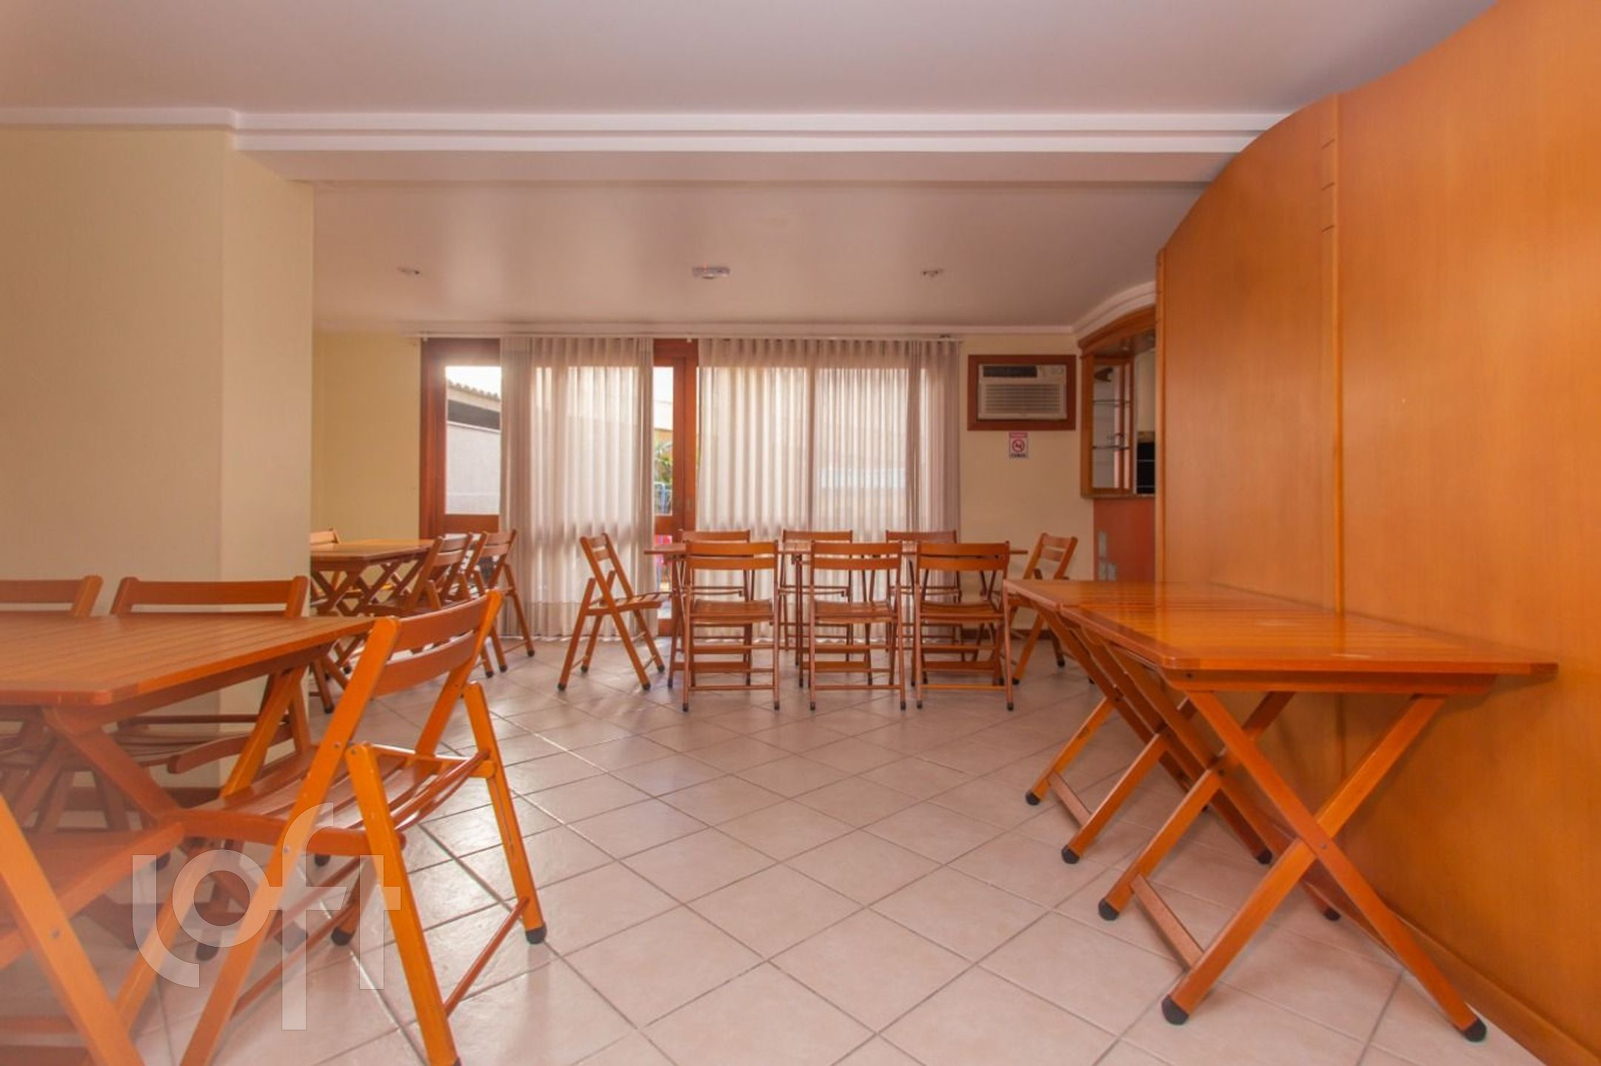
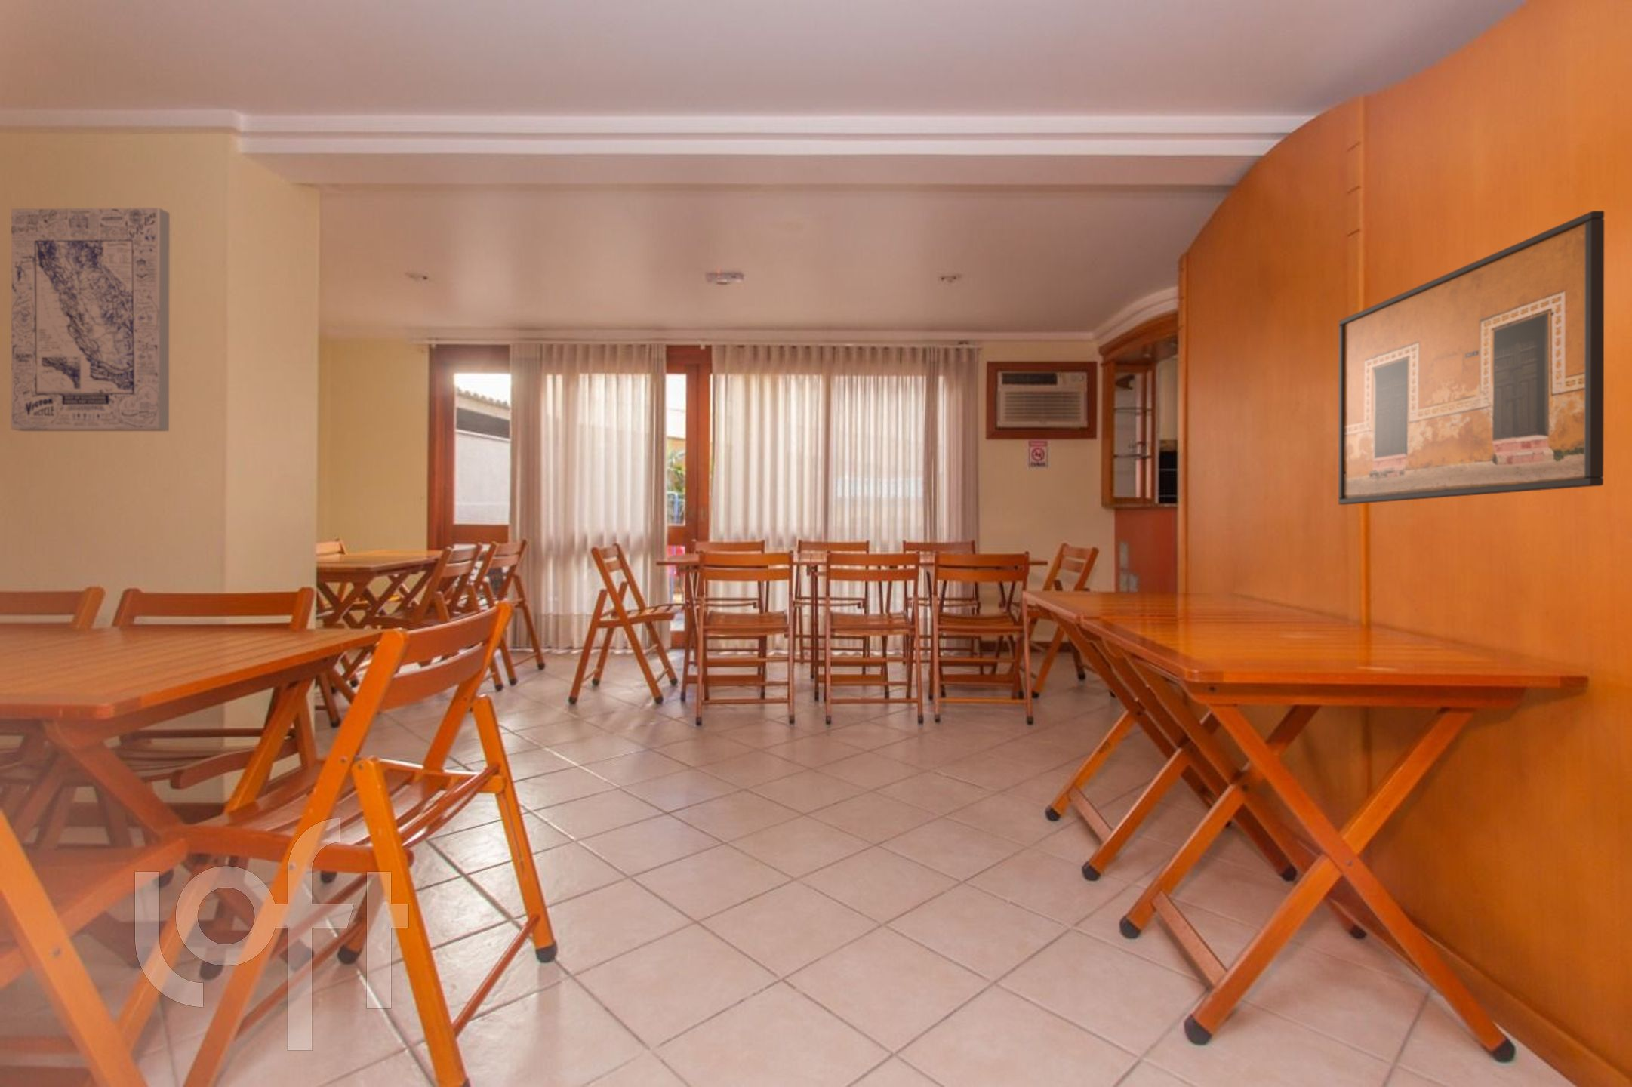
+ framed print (1445, 387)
+ wall art (91, 320)
